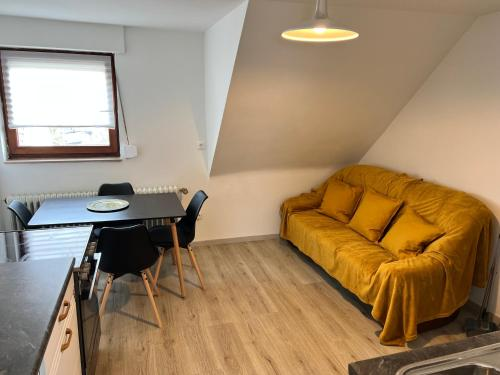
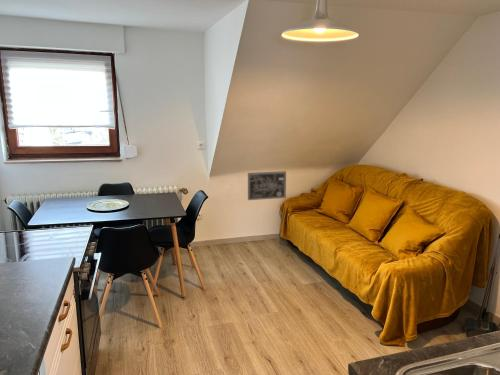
+ wall art (267, 185)
